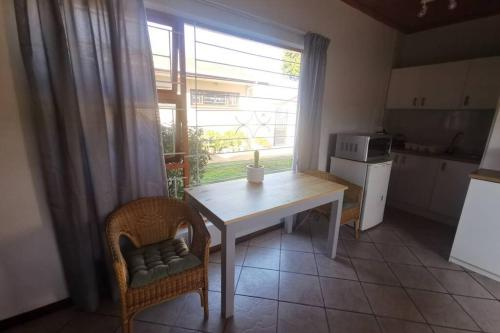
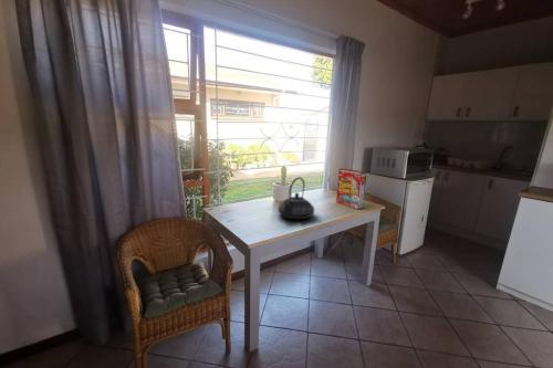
+ cereal box (351, 187)
+ teapot (295, 197)
